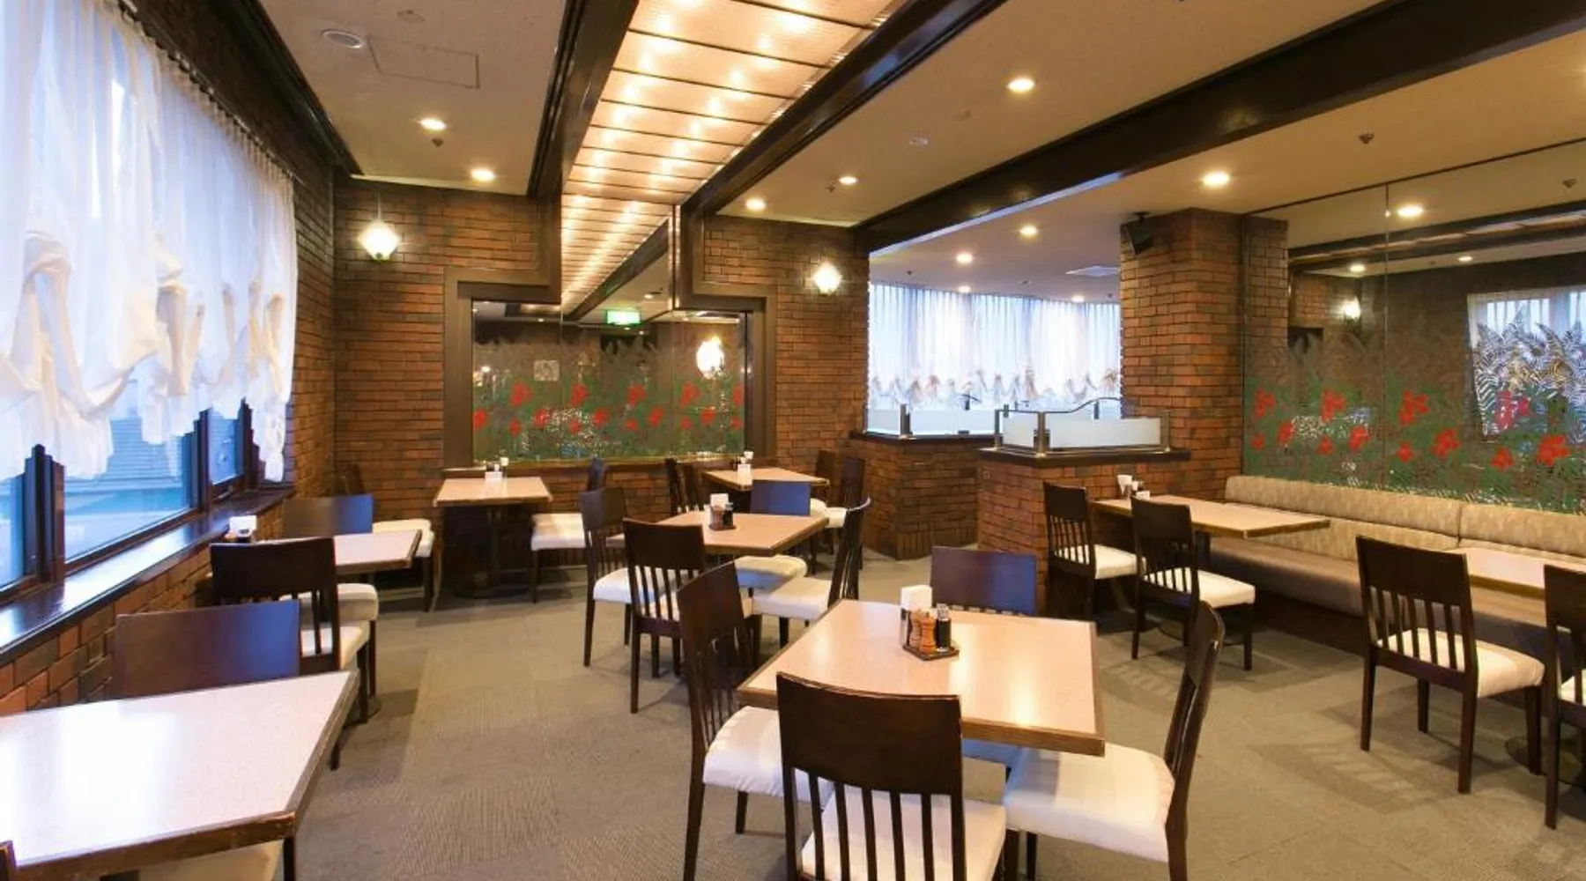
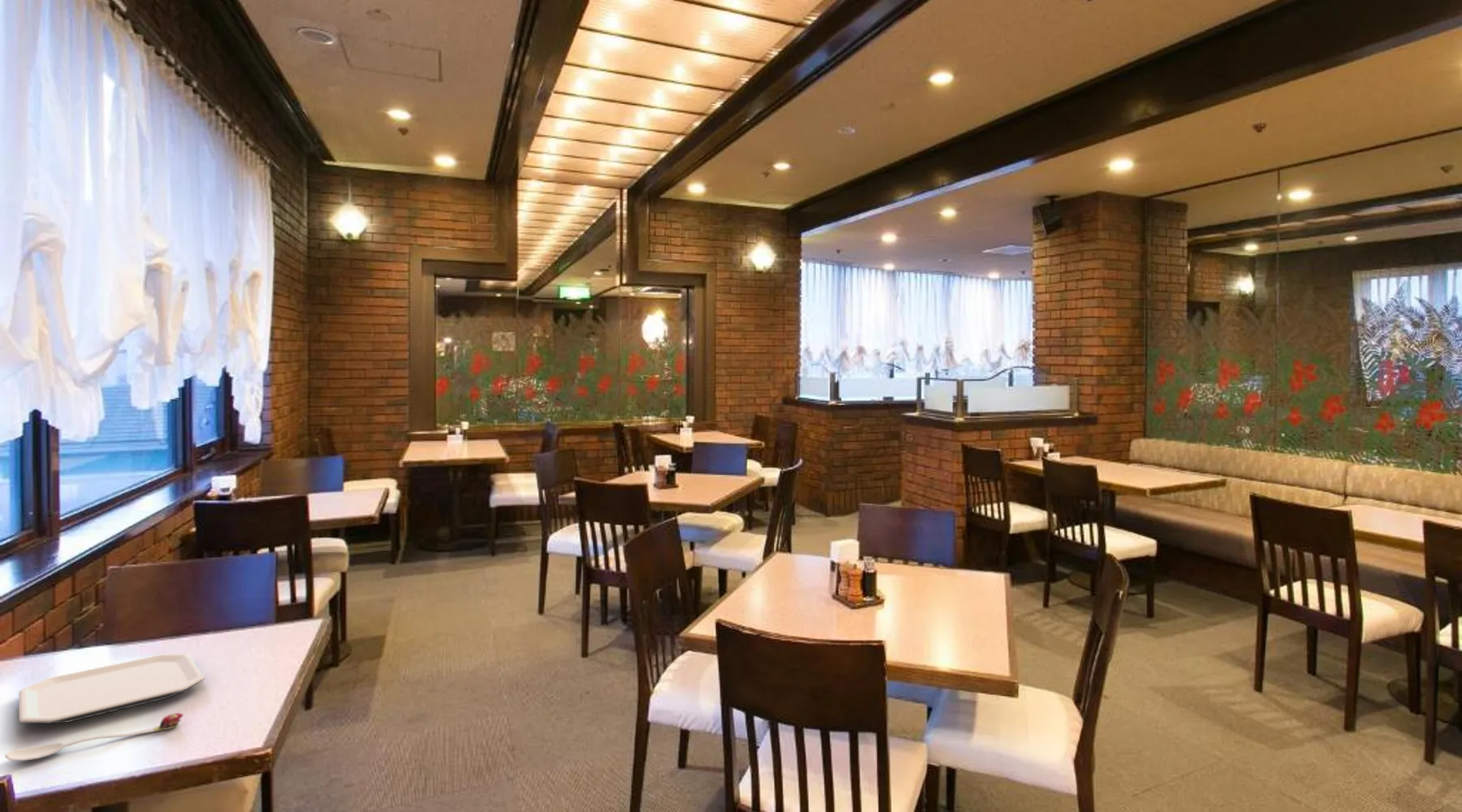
+ spoon (99, 736)
+ plate (114, 688)
